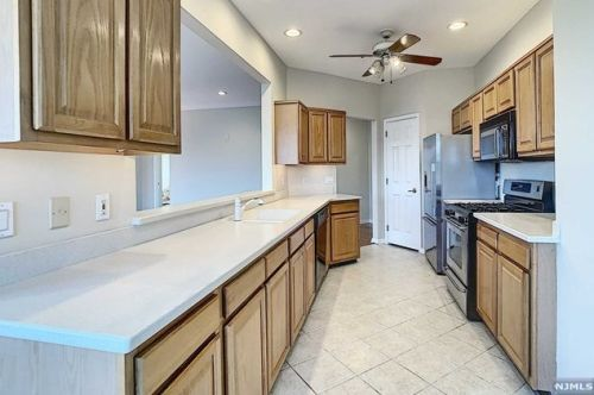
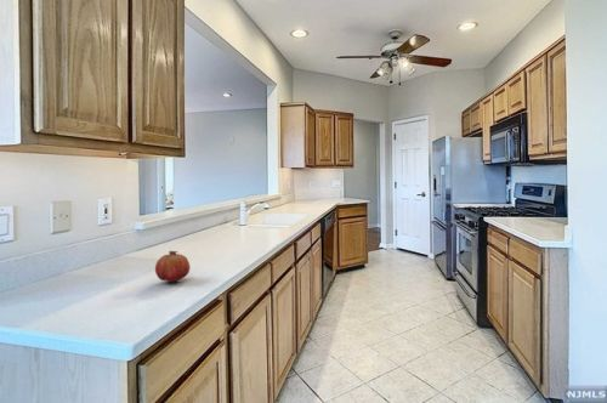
+ fruit (172, 266)
